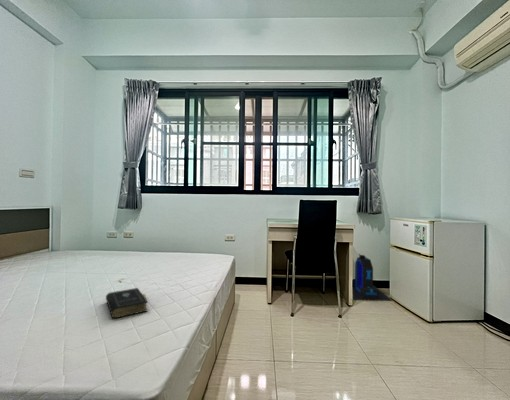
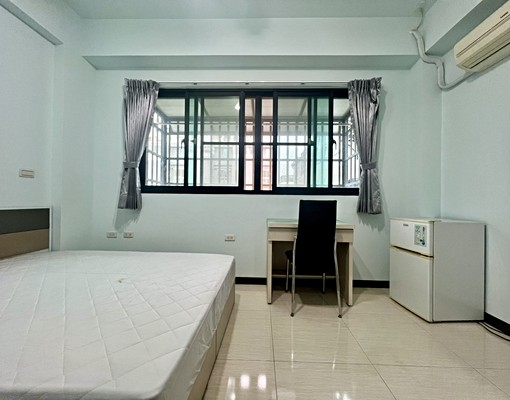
- architectural model (363, 273)
- book (129, 301)
